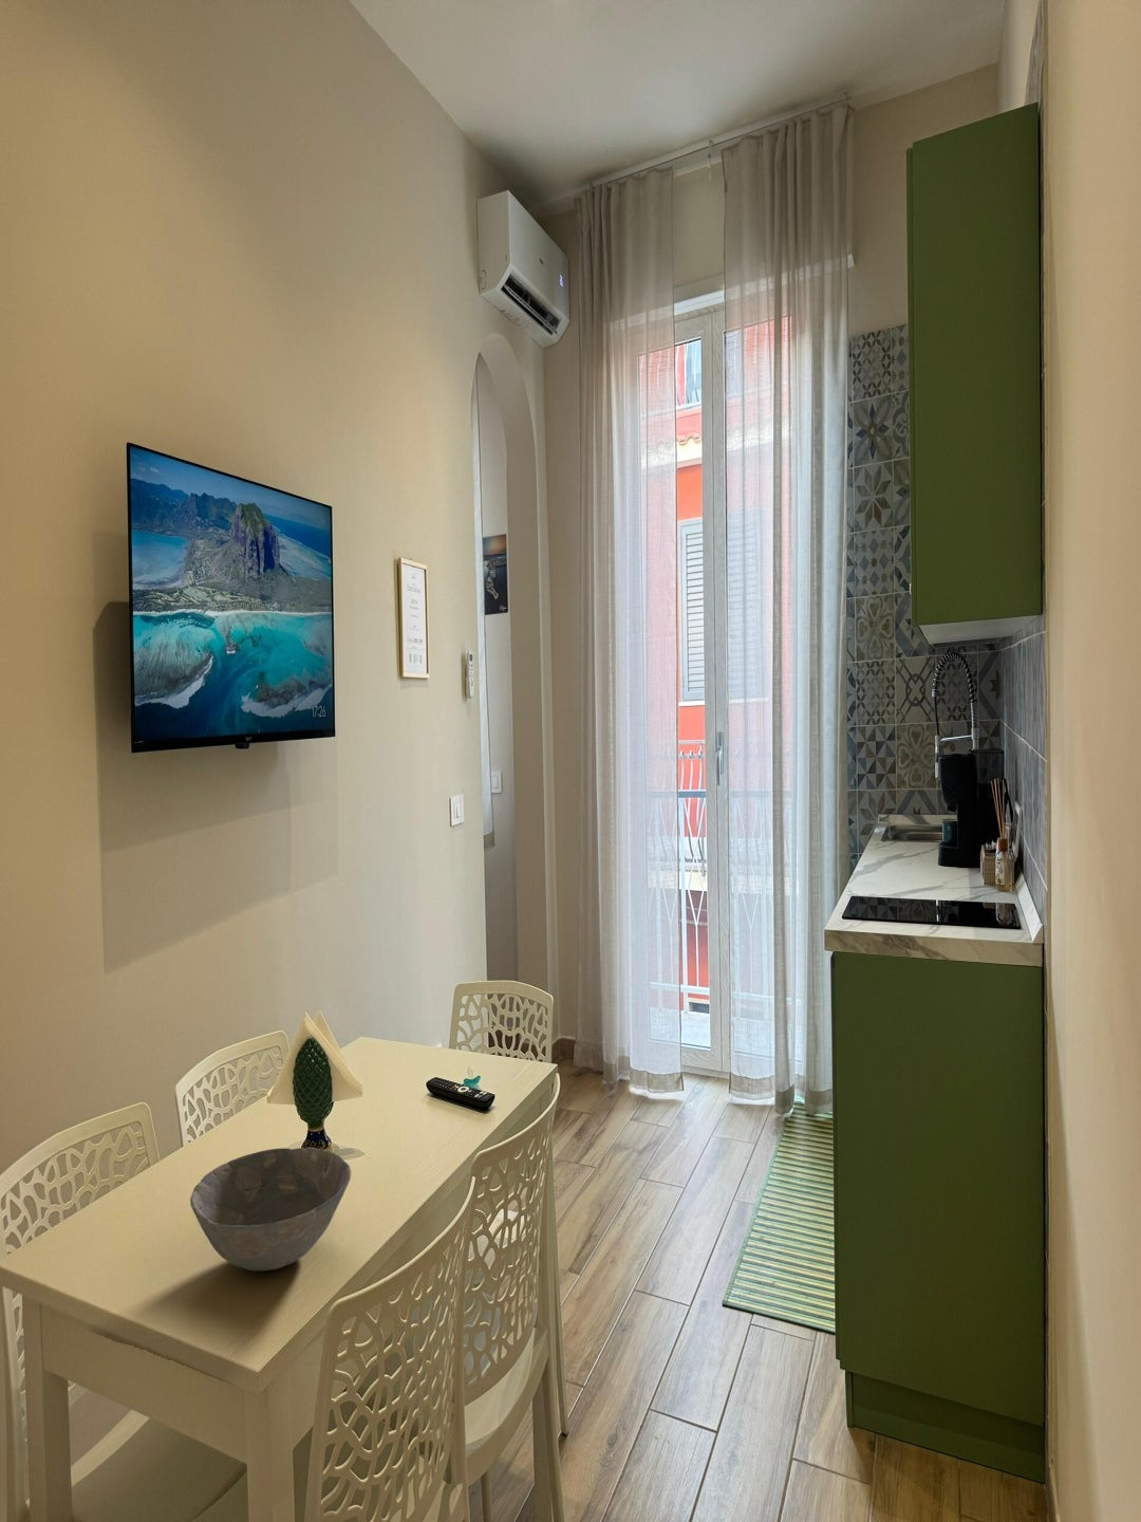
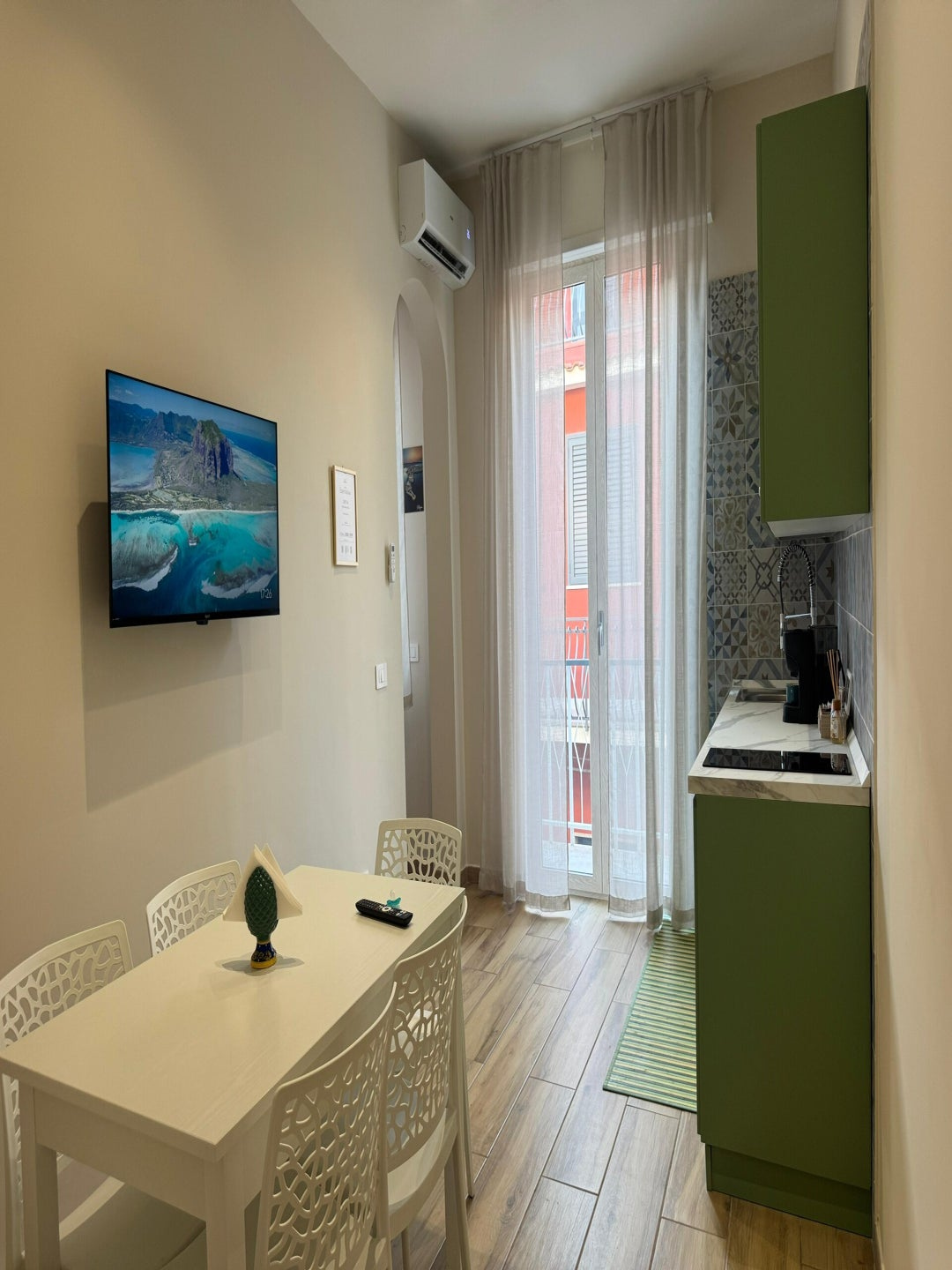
- bowl (272, 1219)
